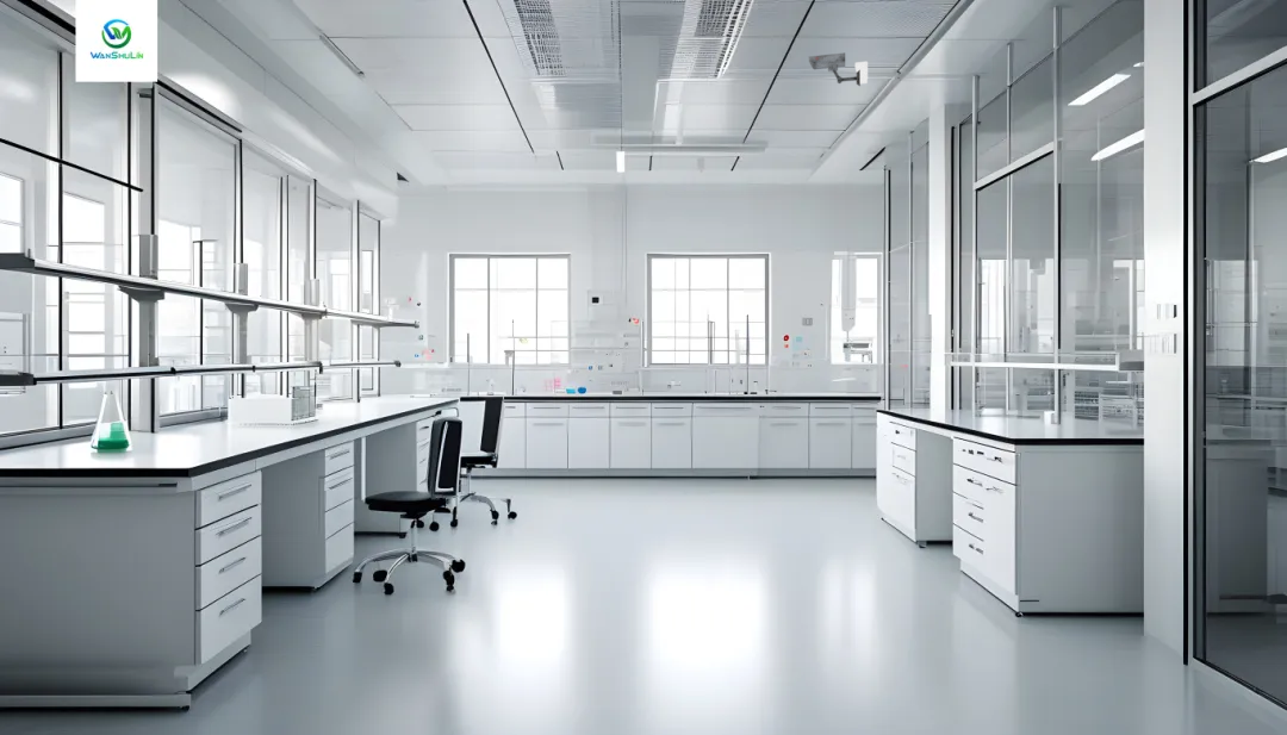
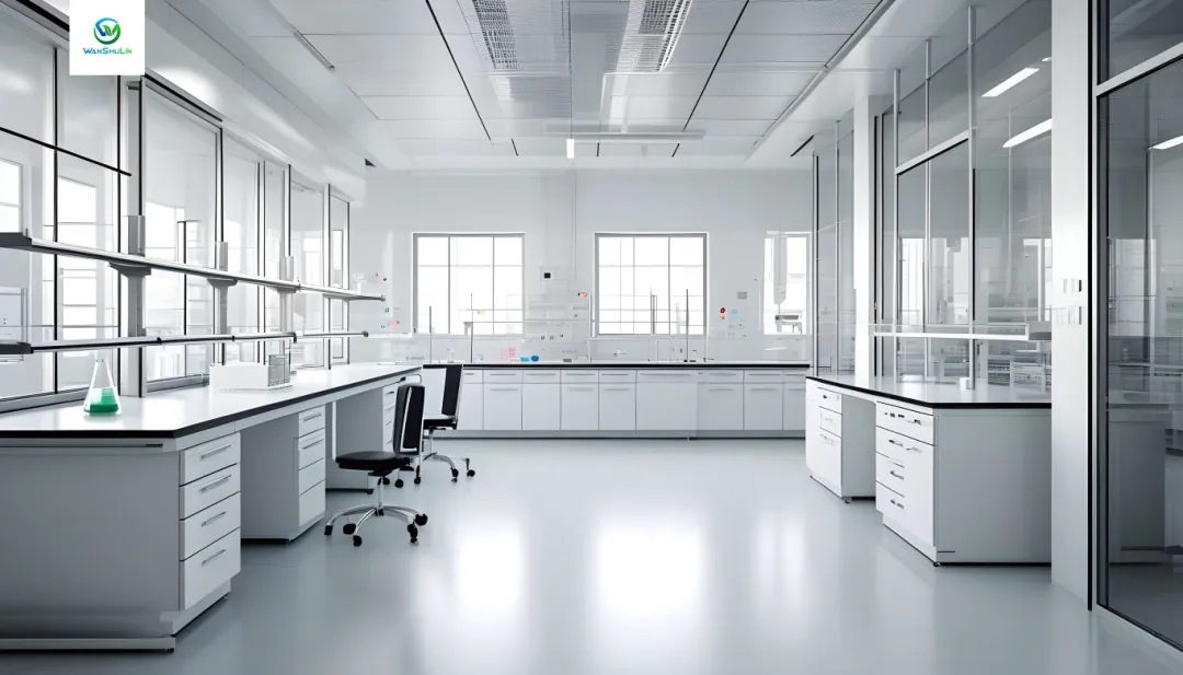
- security camera (838, 75)
